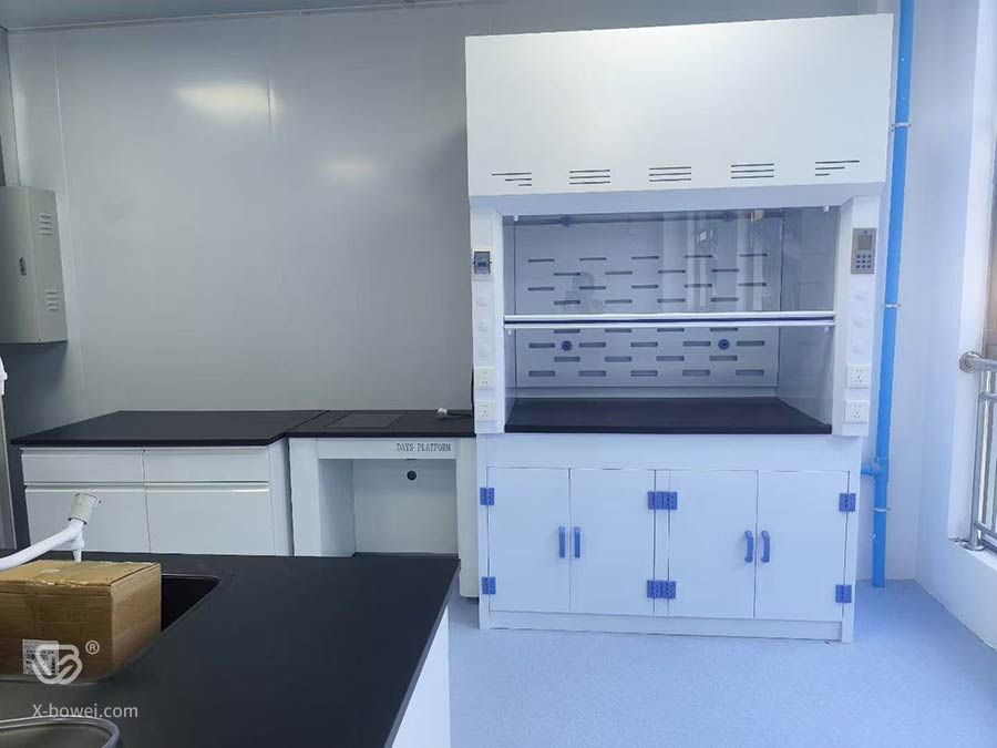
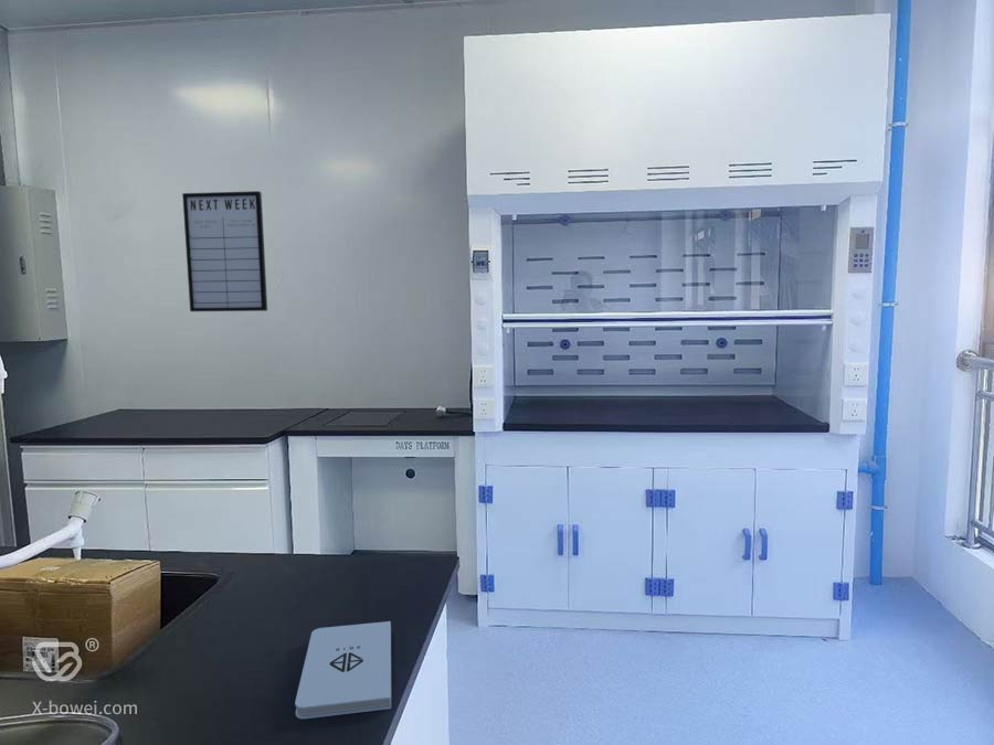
+ writing board (225, 252)
+ notepad (348, 664)
